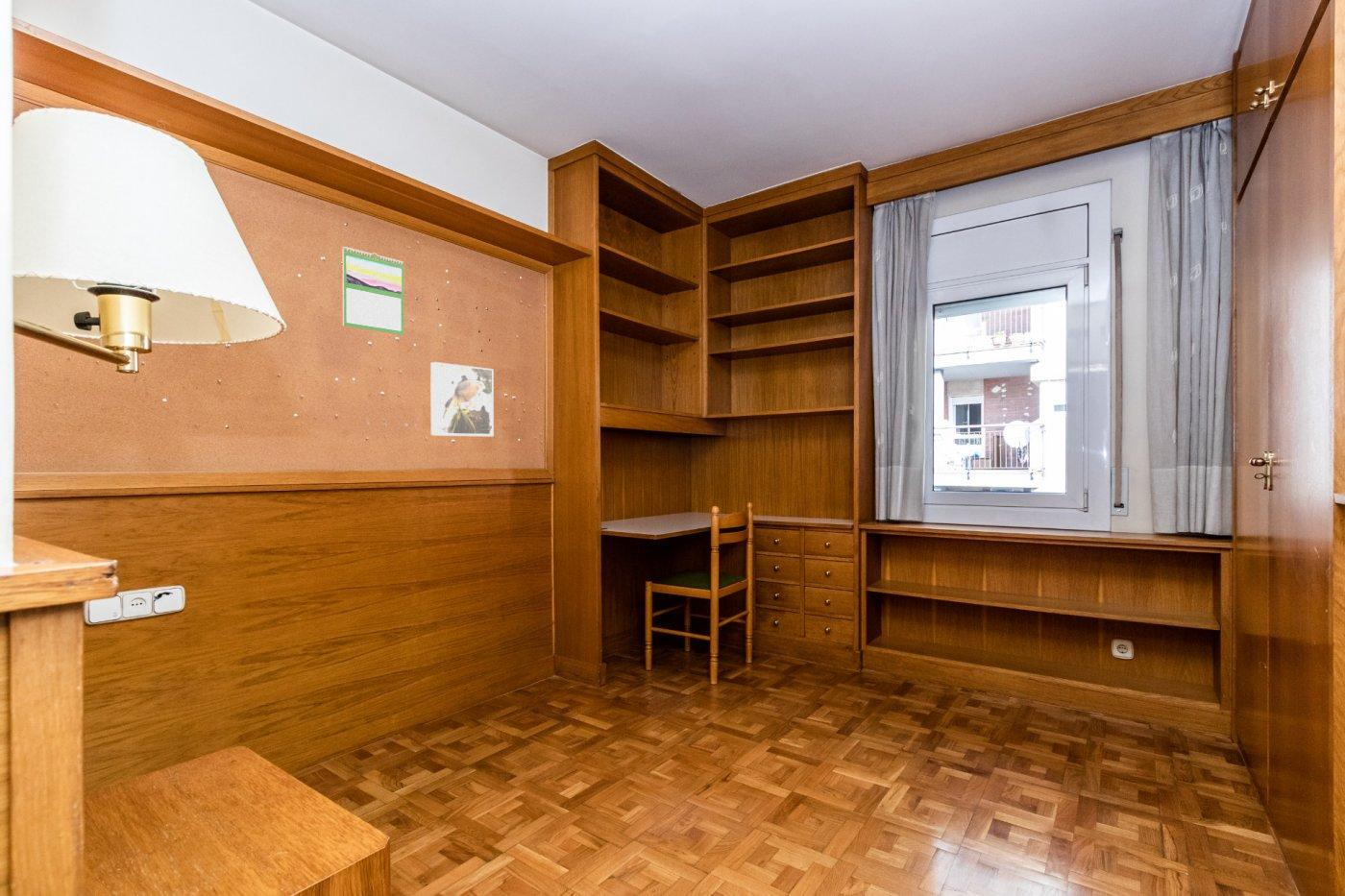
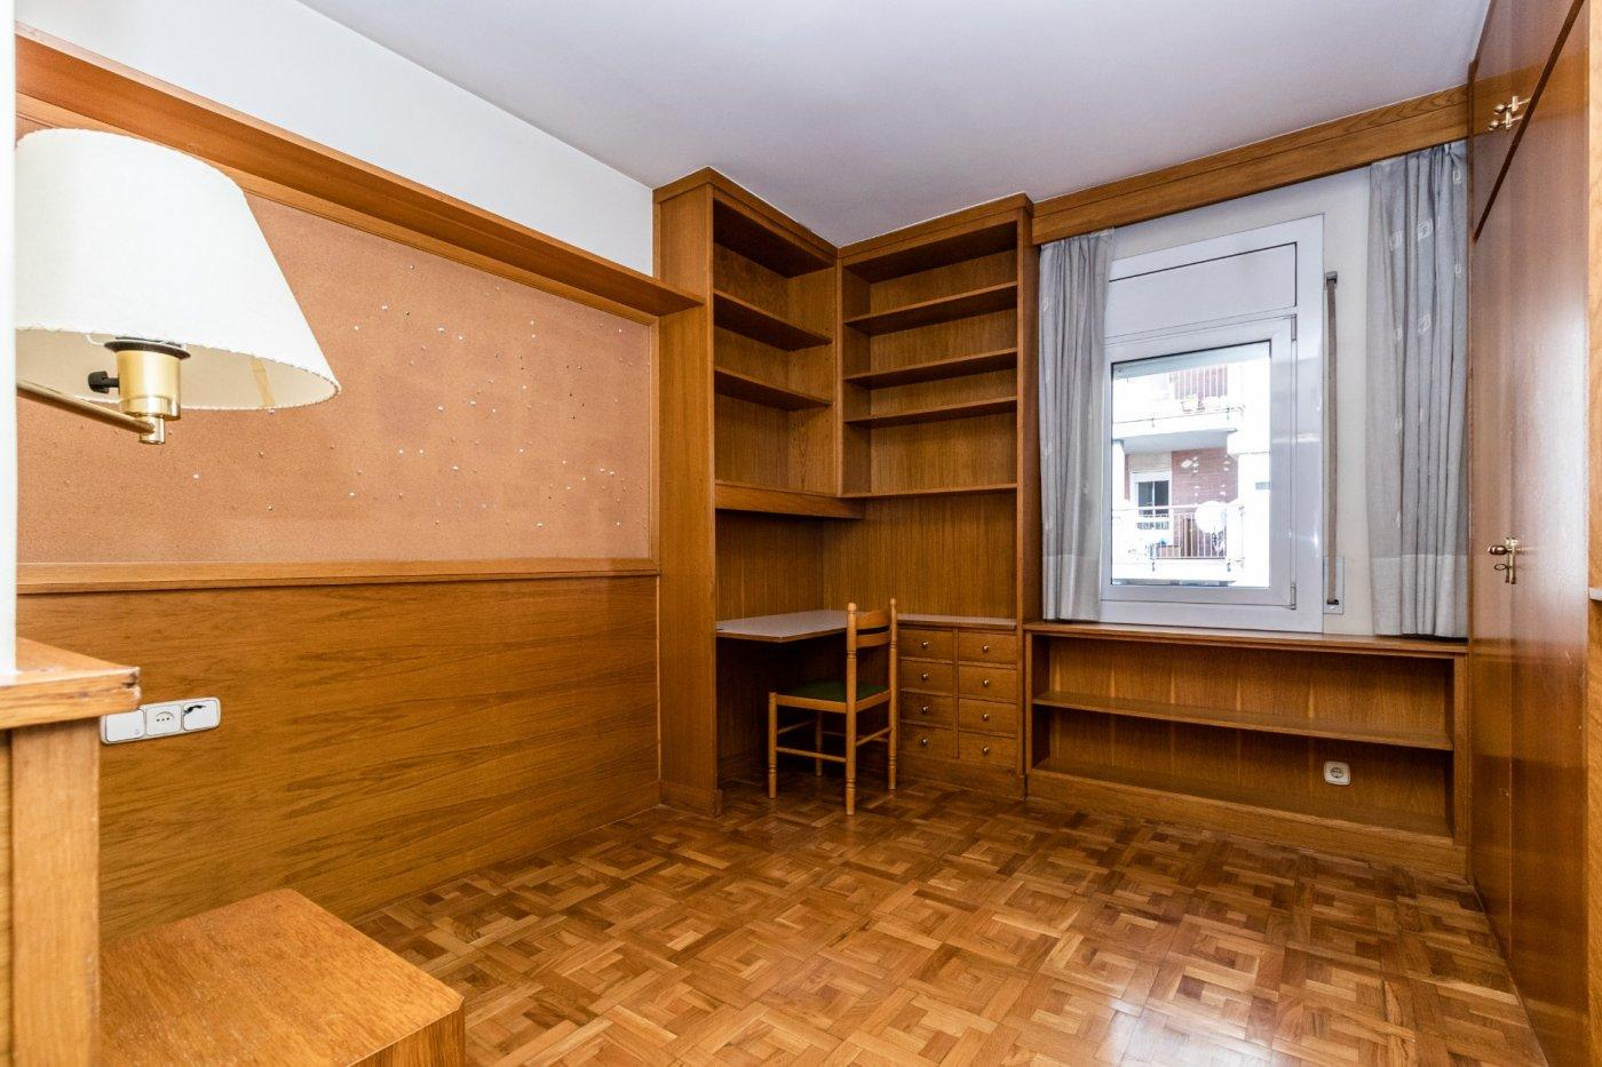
- calendar (374, 291)
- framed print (463, 400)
